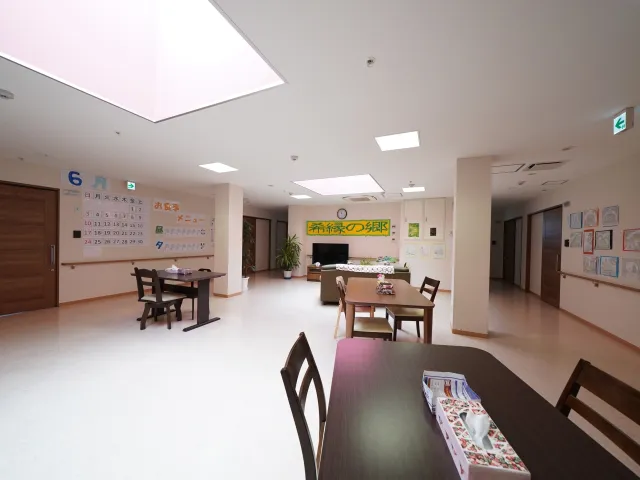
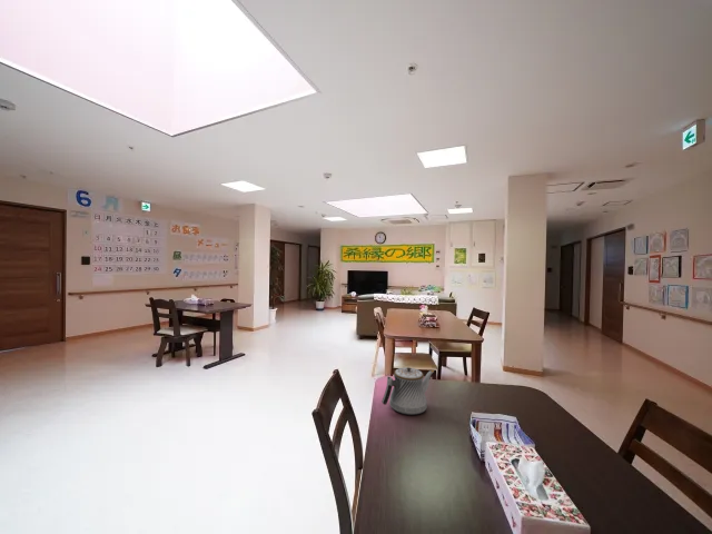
+ teapot (408, 387)
